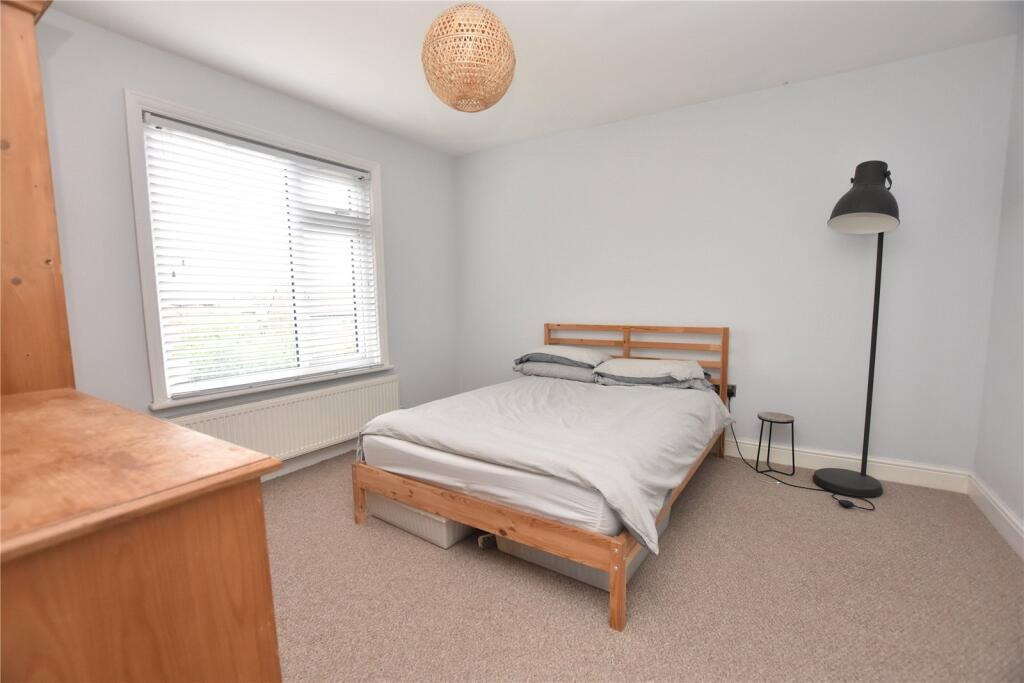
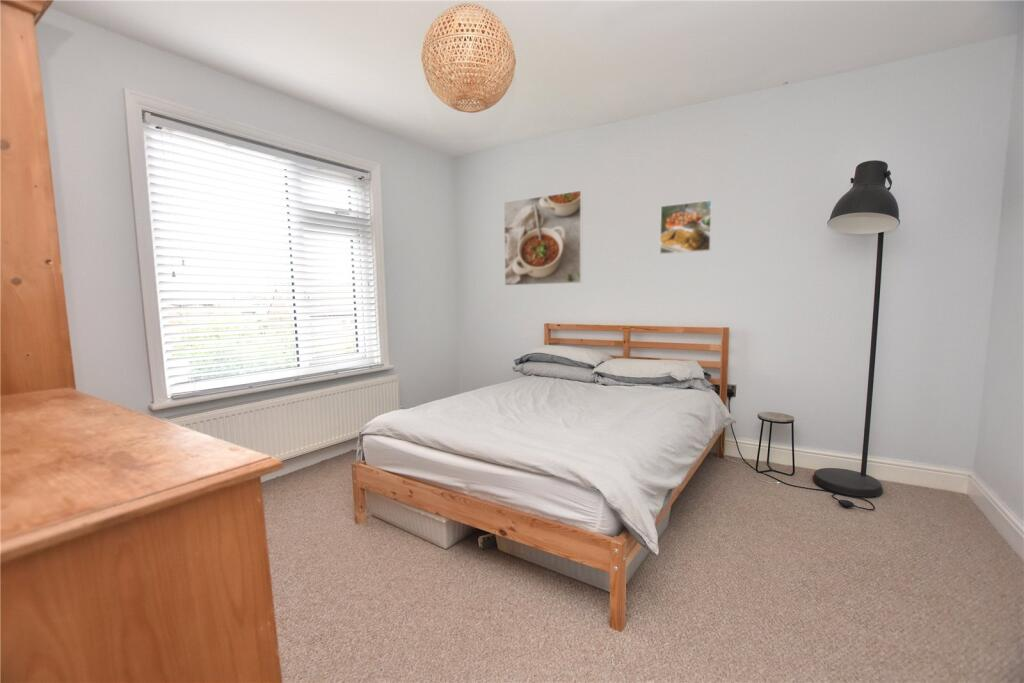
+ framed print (685, 228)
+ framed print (541, 241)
